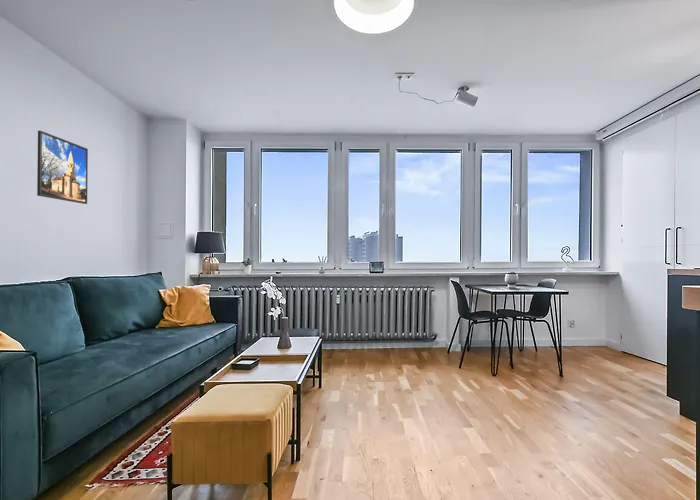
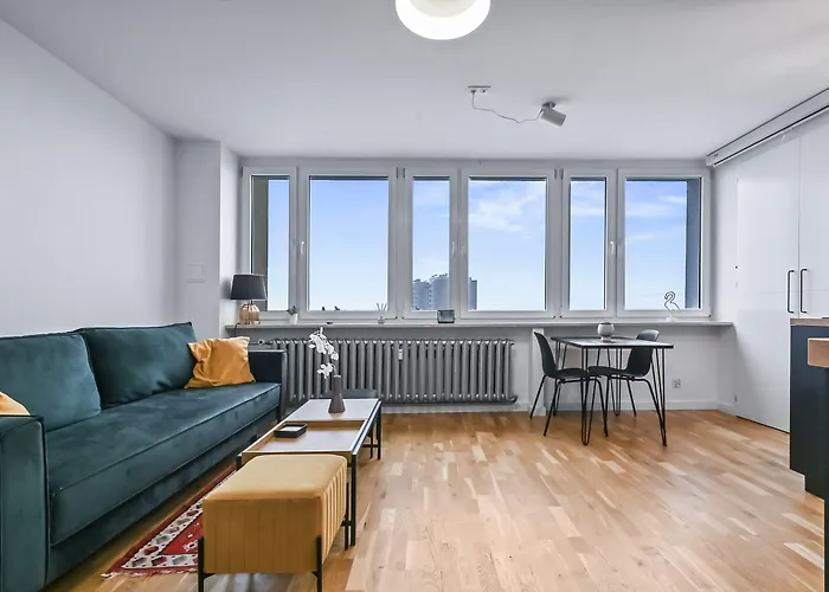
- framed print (64, 170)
